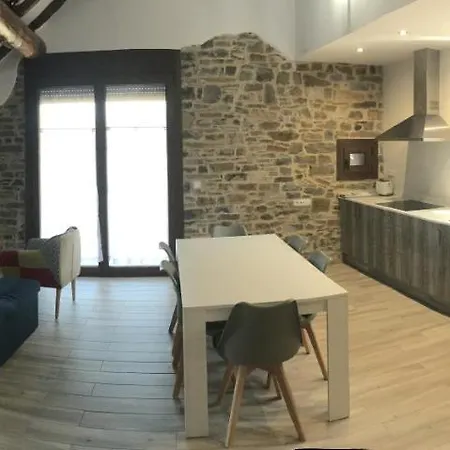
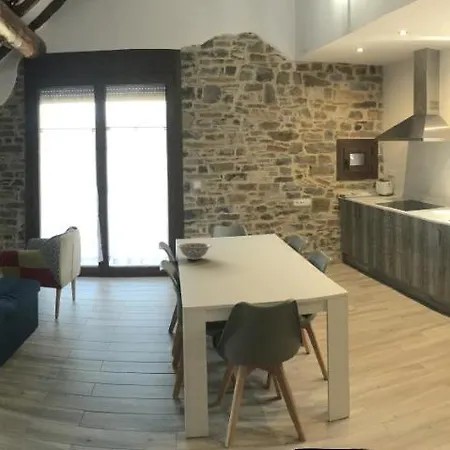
+ decorative bowl (194, 251)
